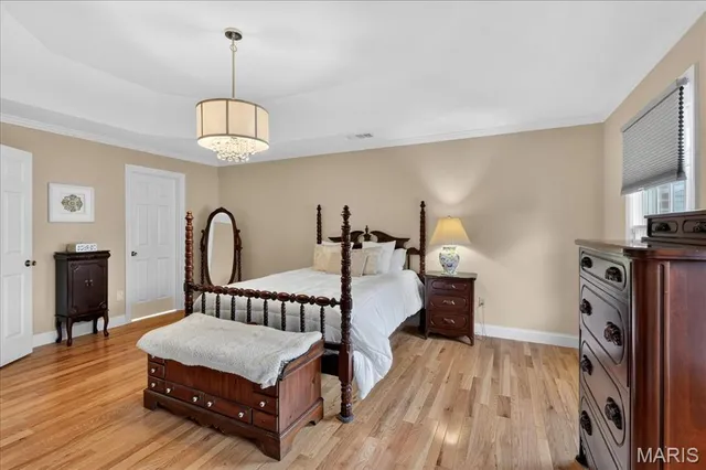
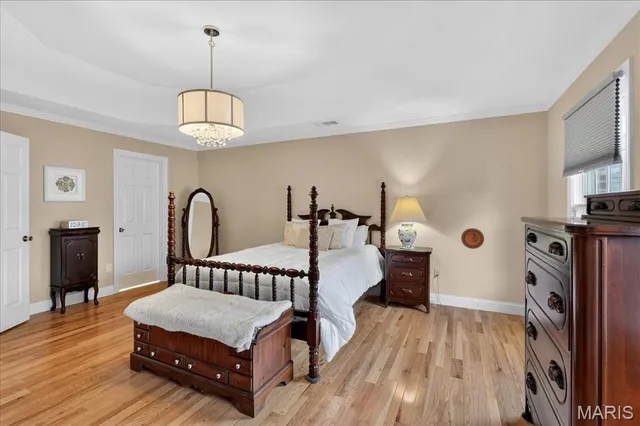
+ decorative plate (472, 238)
